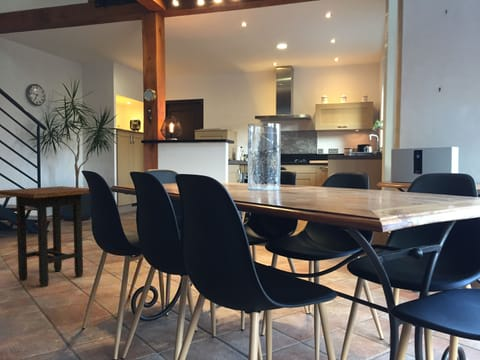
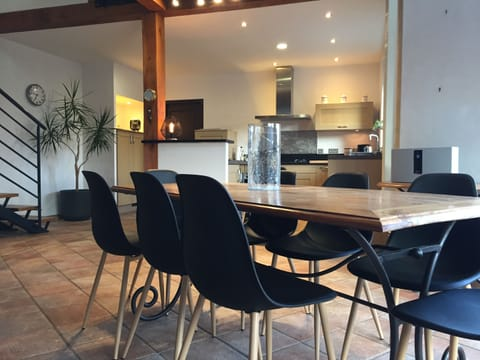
- side table (53, 234)
